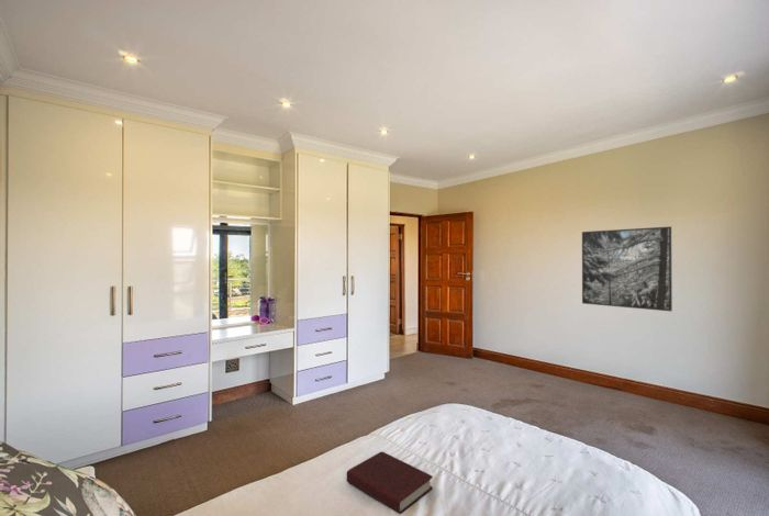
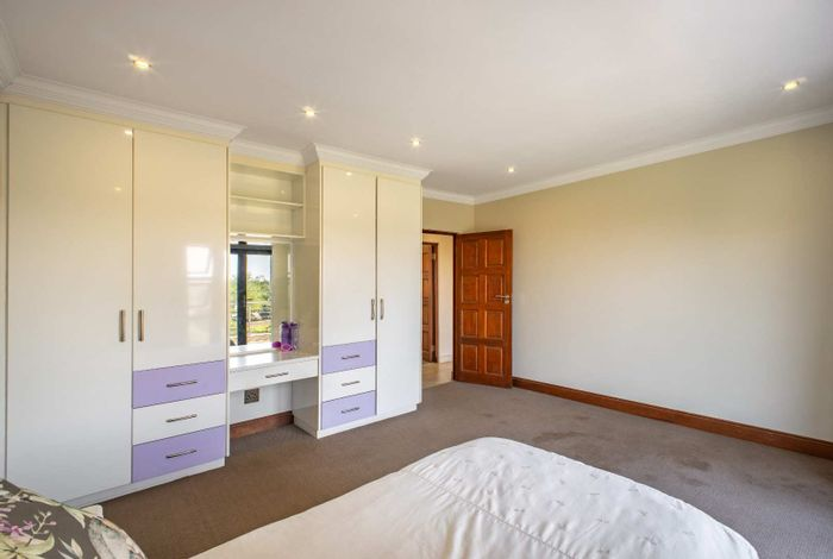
- book (389, 479)
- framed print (623, 268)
